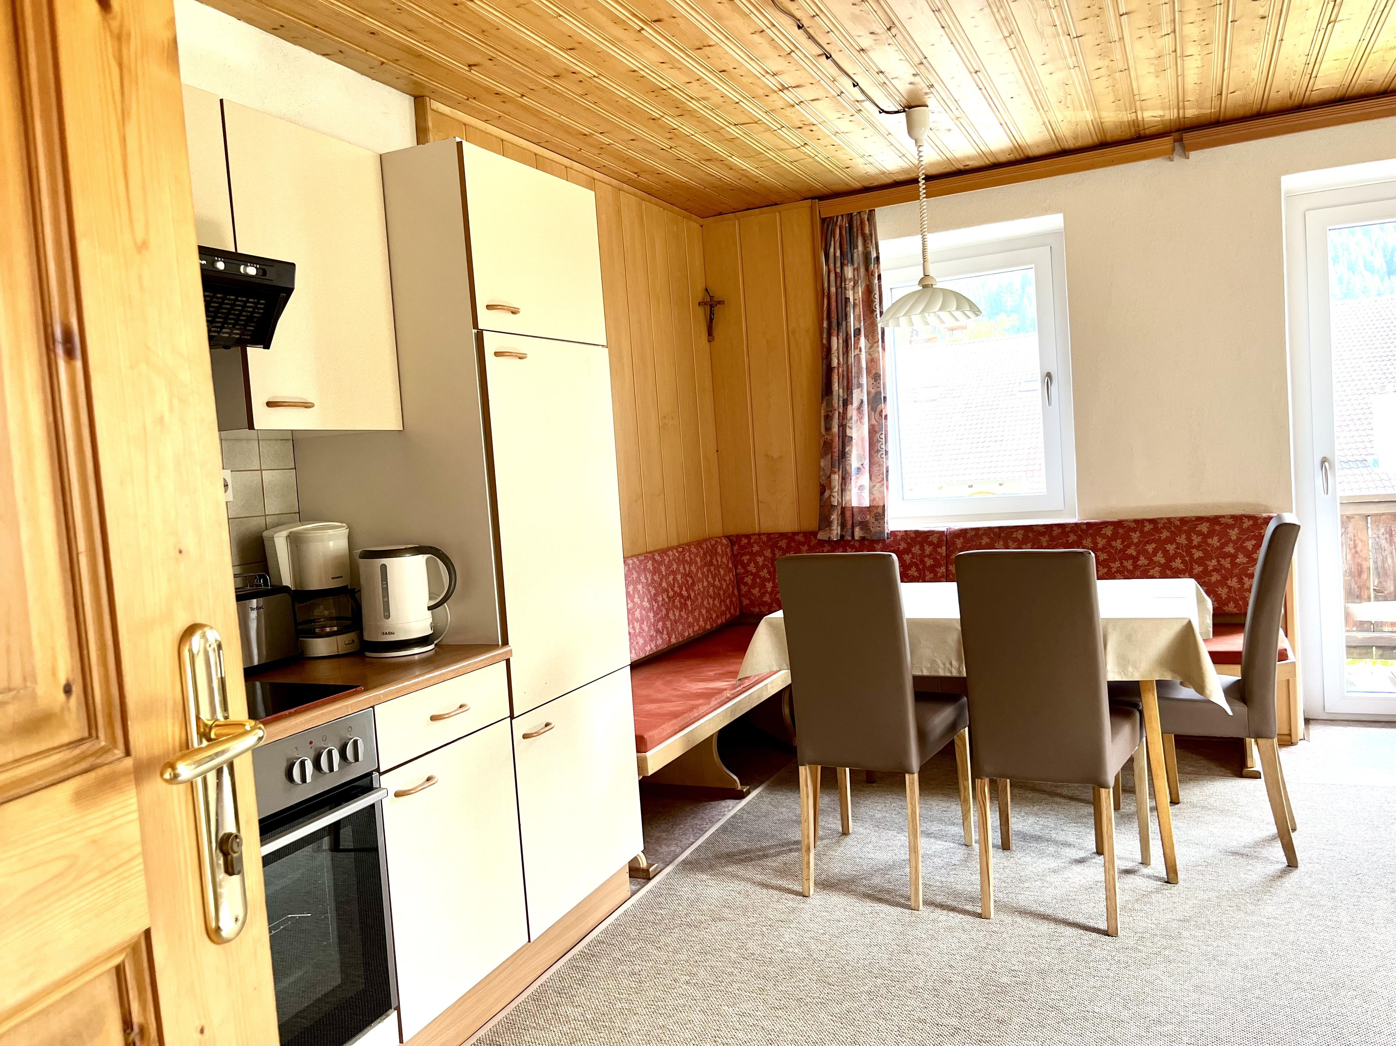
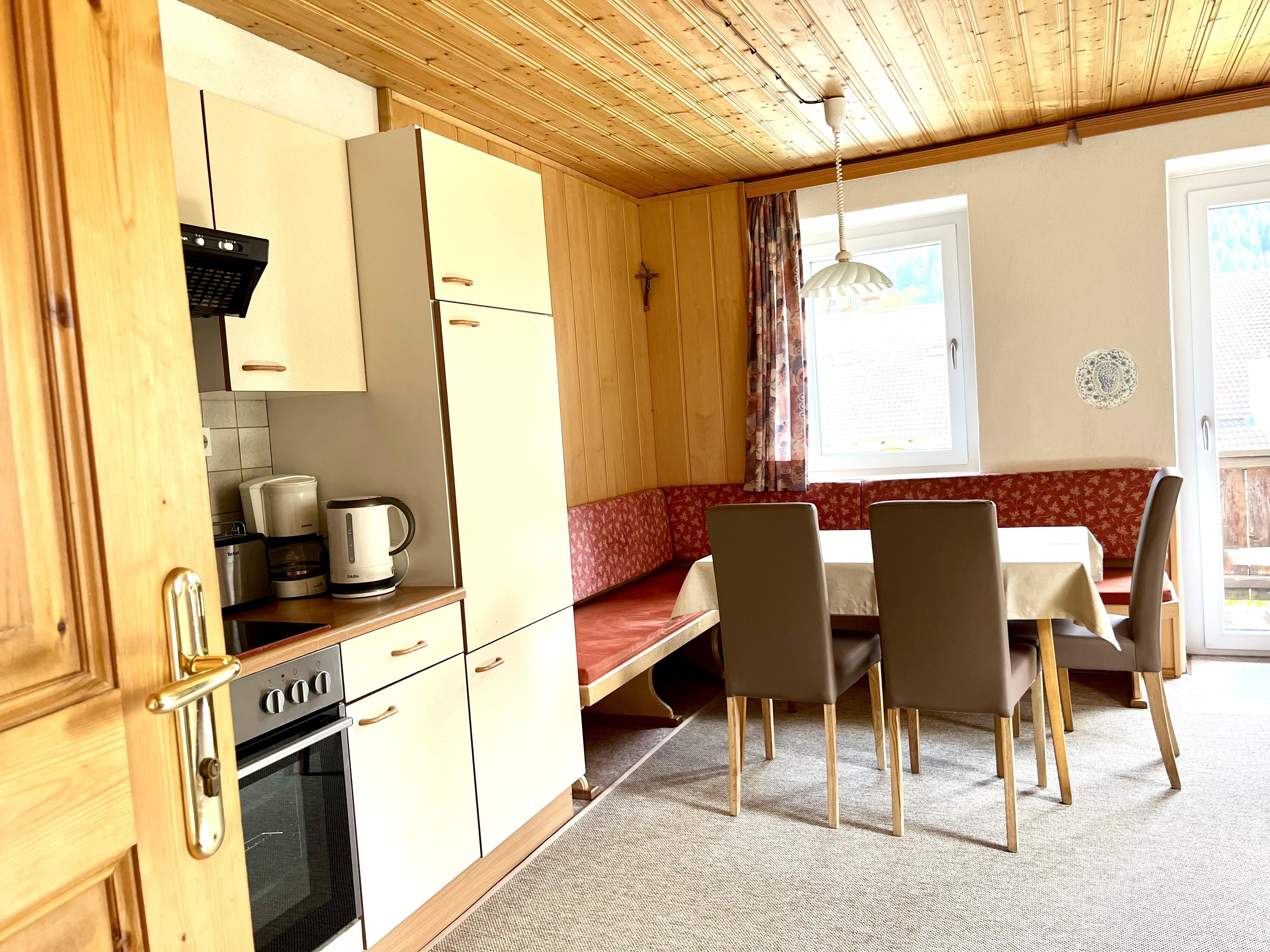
+ decorative plate (1106, 379)
